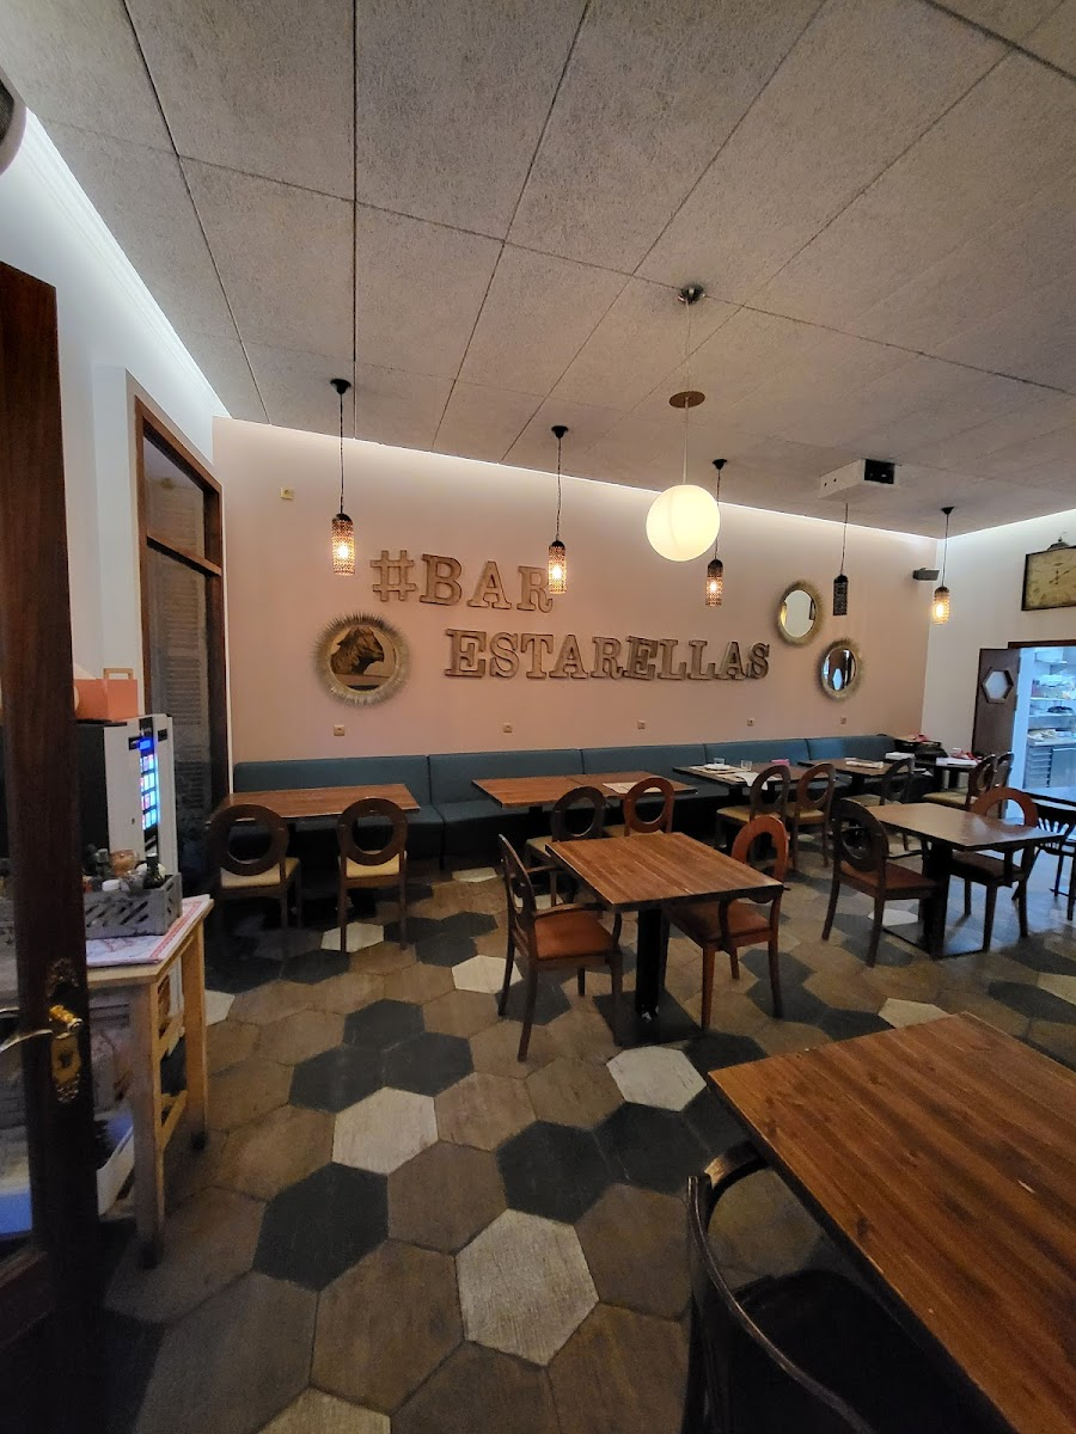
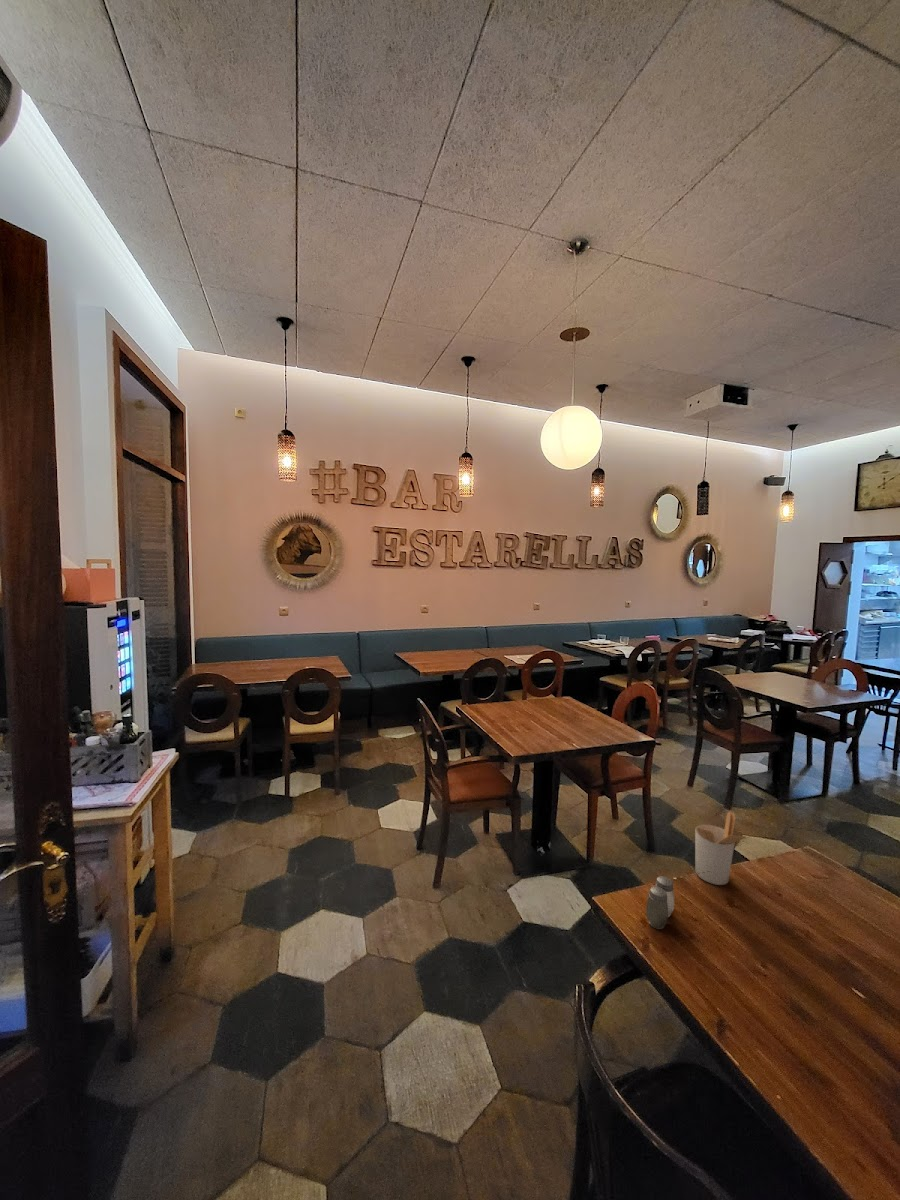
+ salt and pepper shaker (660, 901)
+ utensil holder (721, 850)
